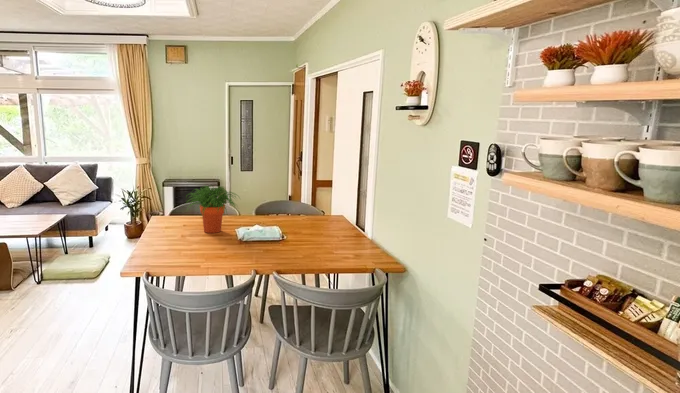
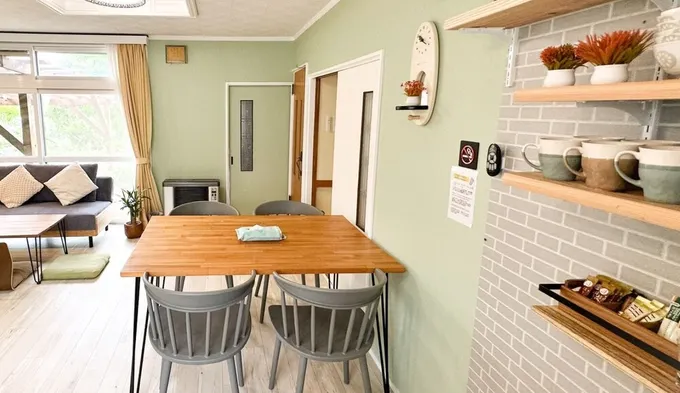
- potted plant (212, 208)
